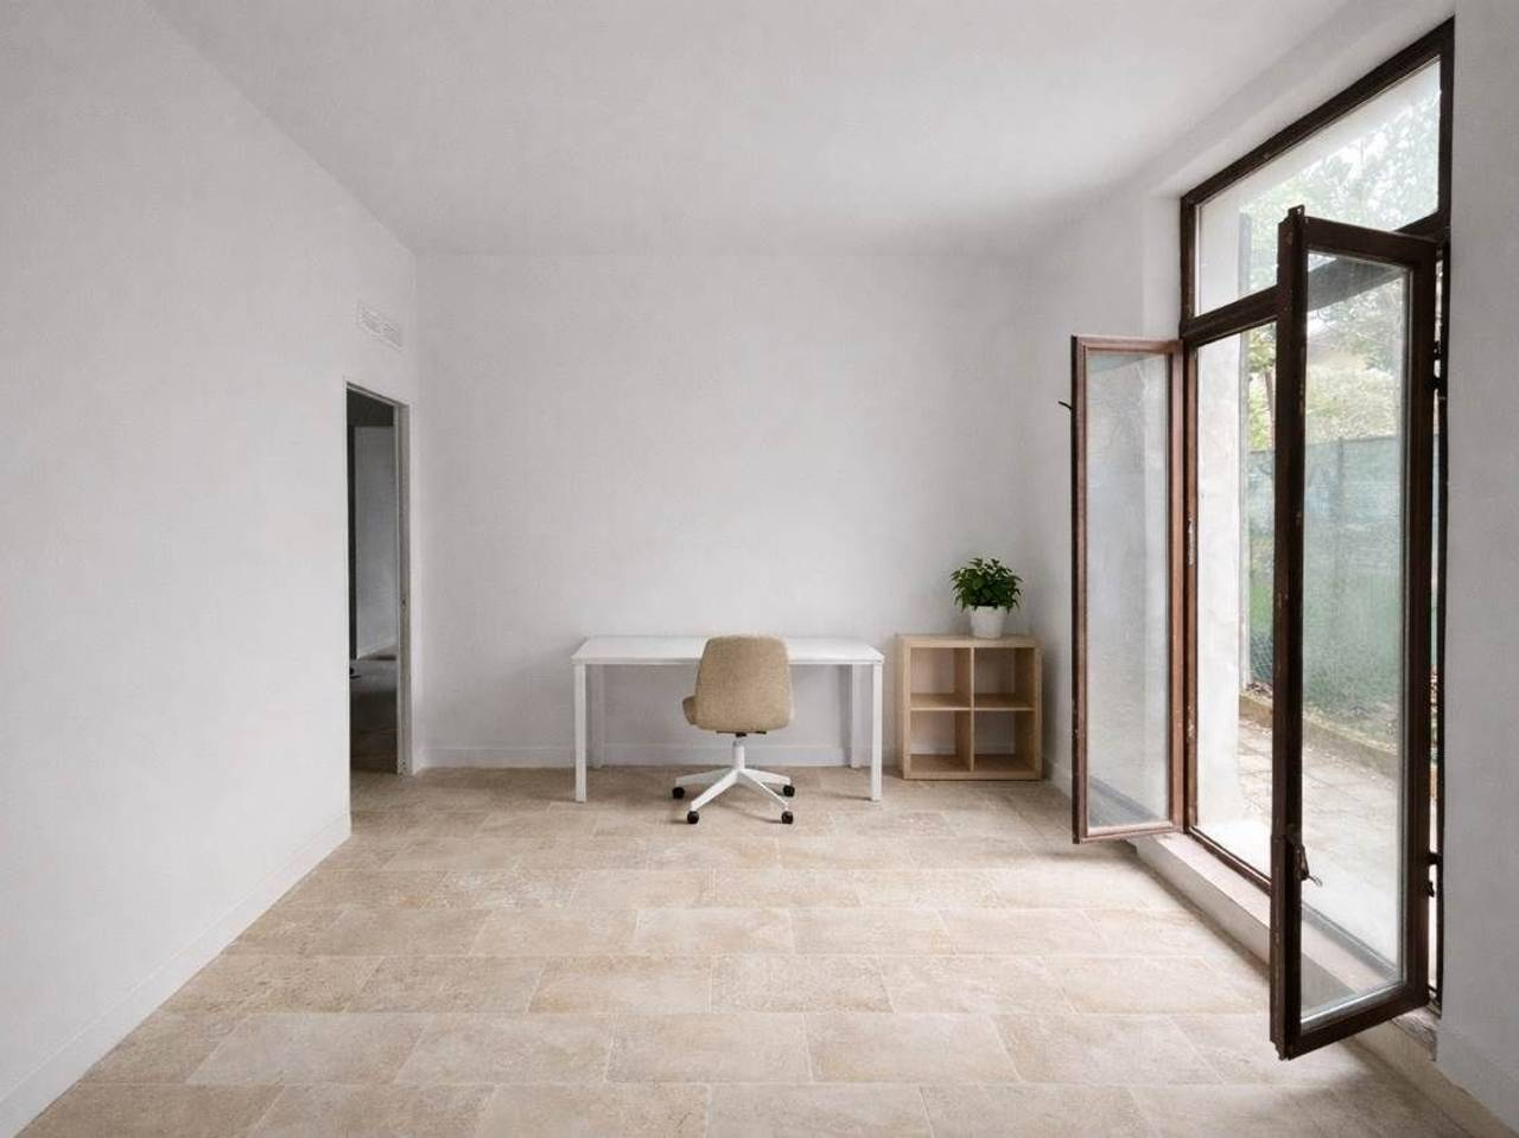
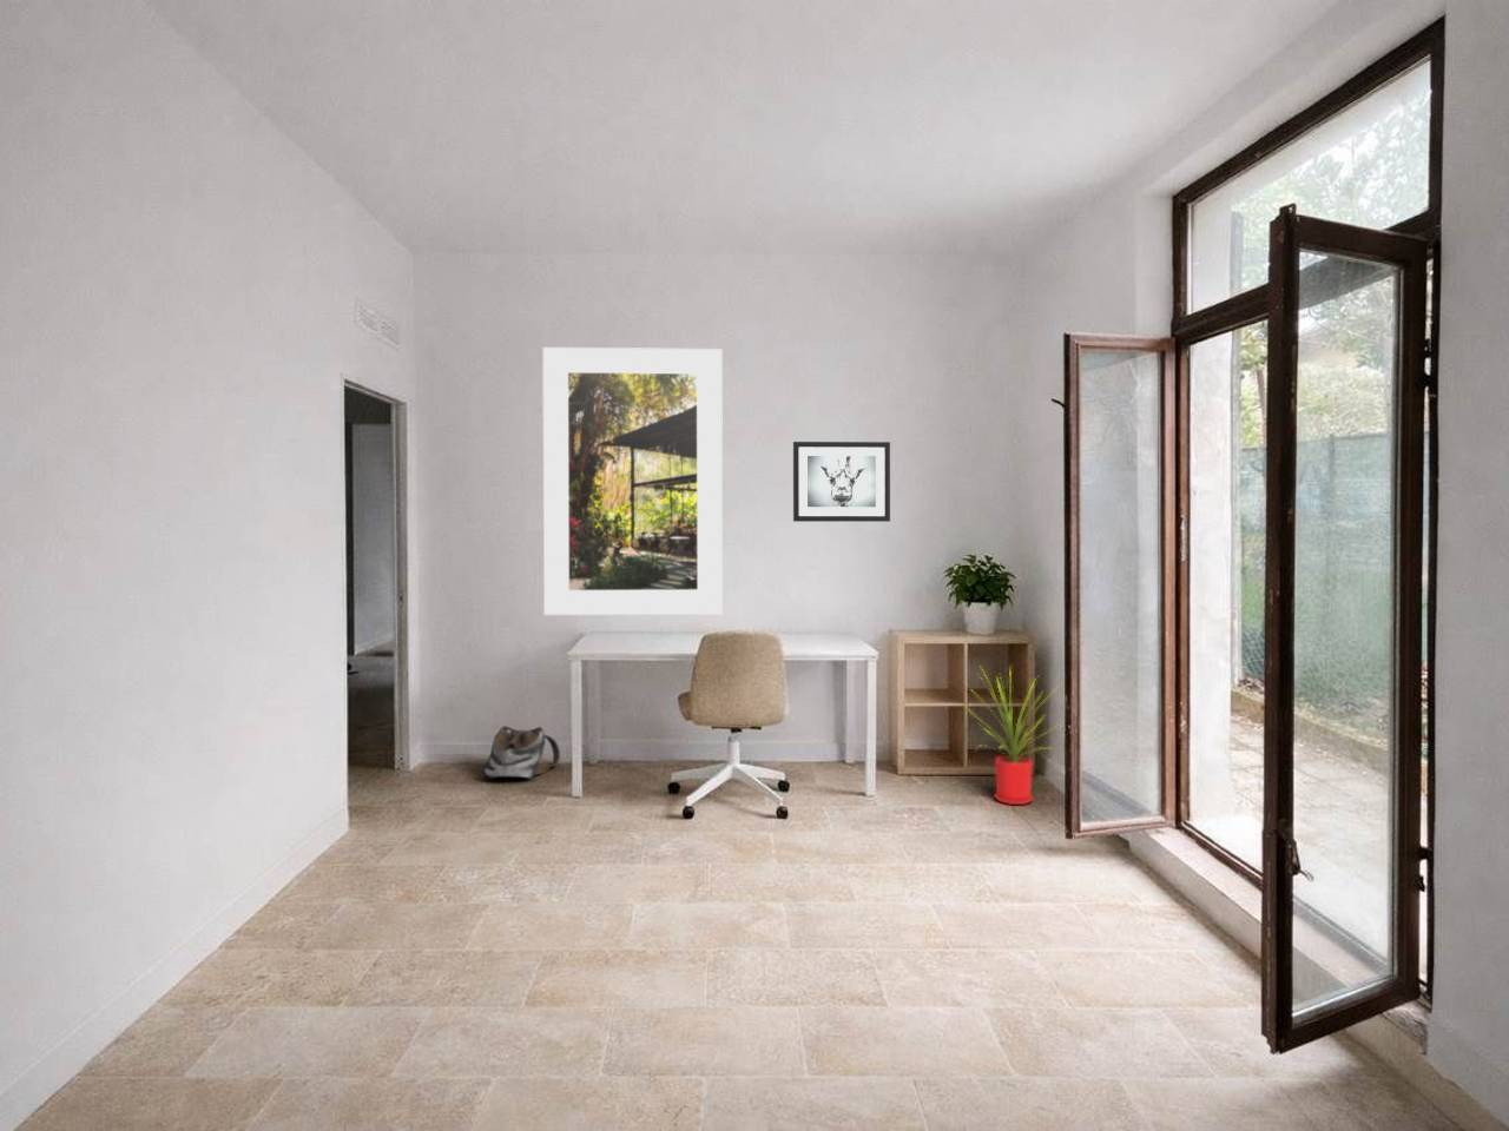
+ house plant (1015, 734)
+ backpack (517, 751)
+ wall art (840, 481)
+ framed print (633, 481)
